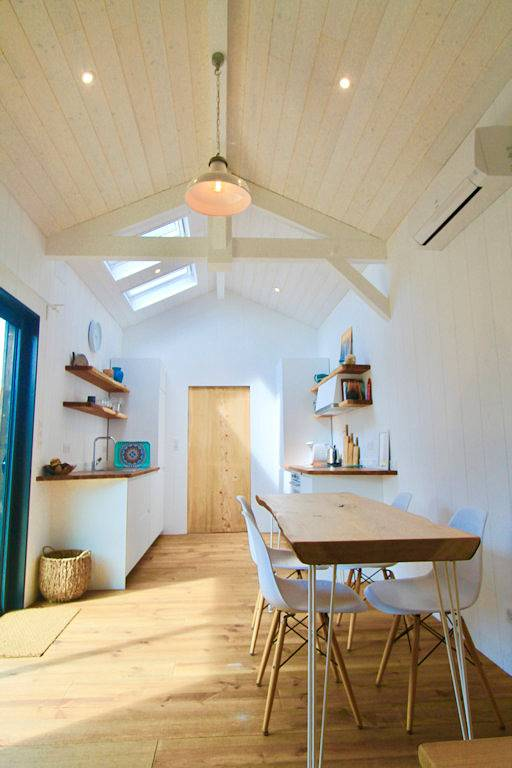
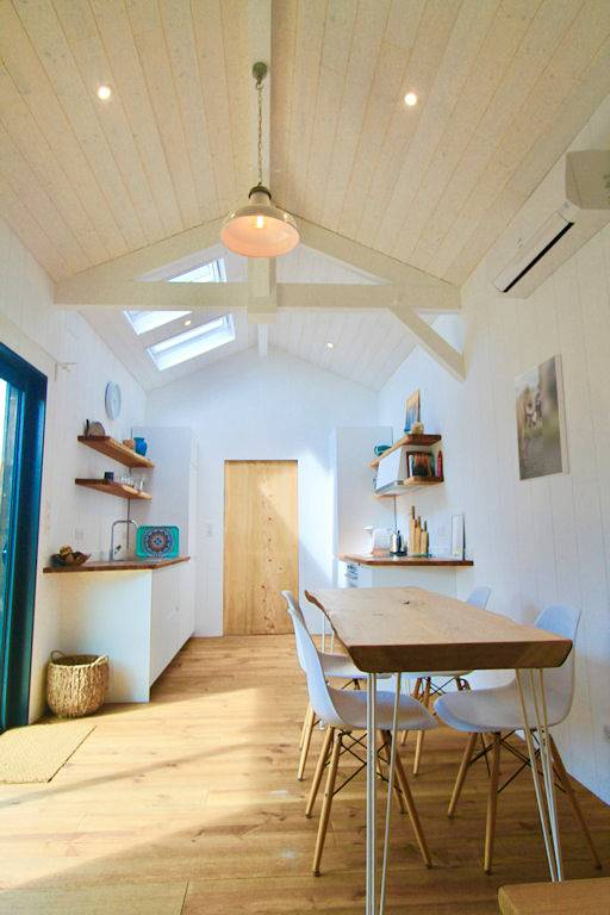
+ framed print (539, 422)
